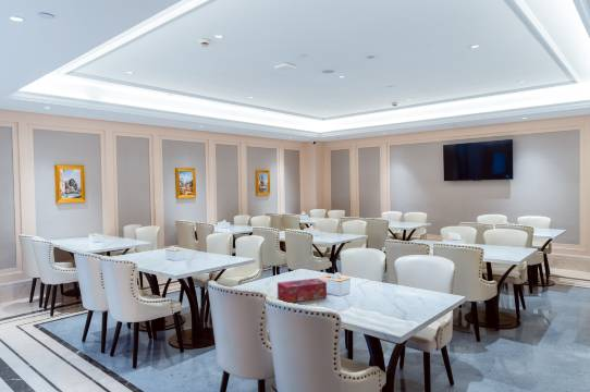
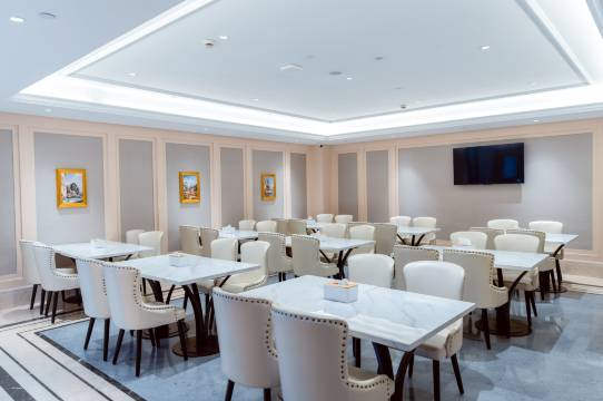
- tissue box (302, 290)
